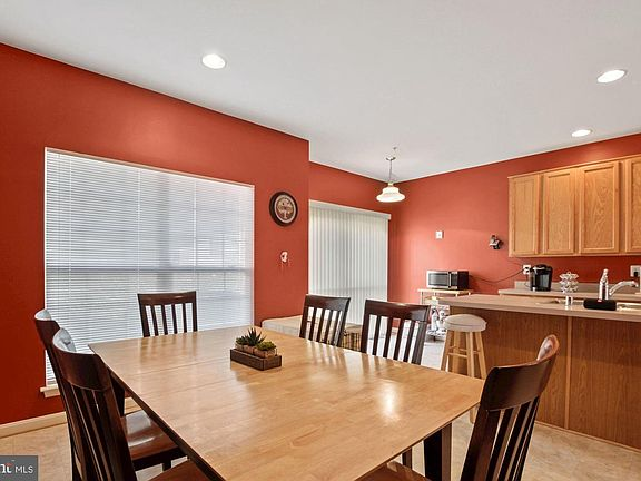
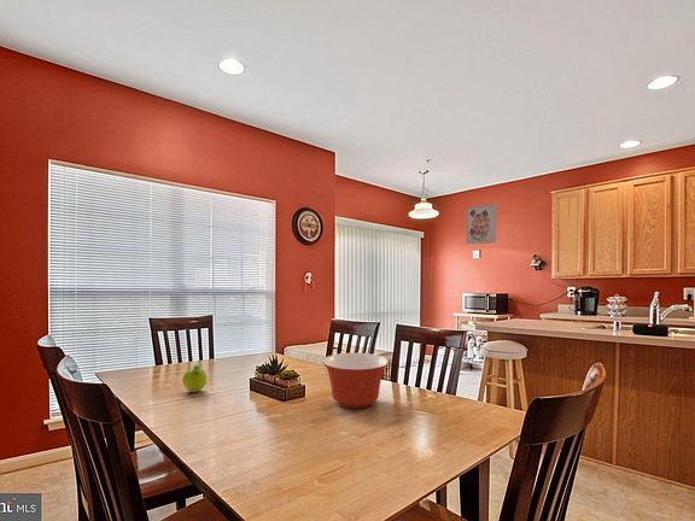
+ wall art (480, 224)
+ fruit (194, 379)
+ mixing bowl (355, 381)
